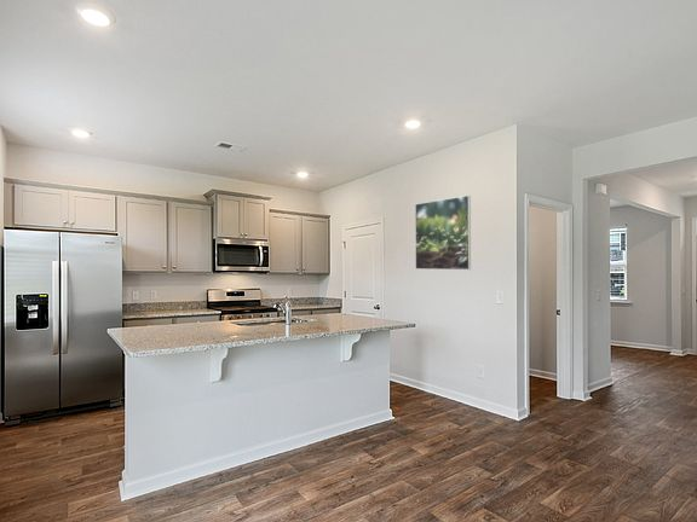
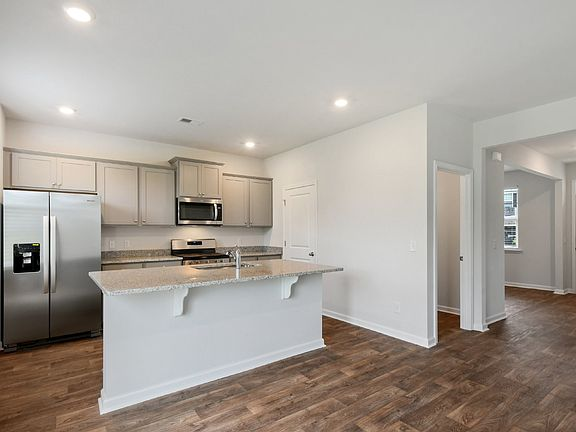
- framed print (440, 234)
